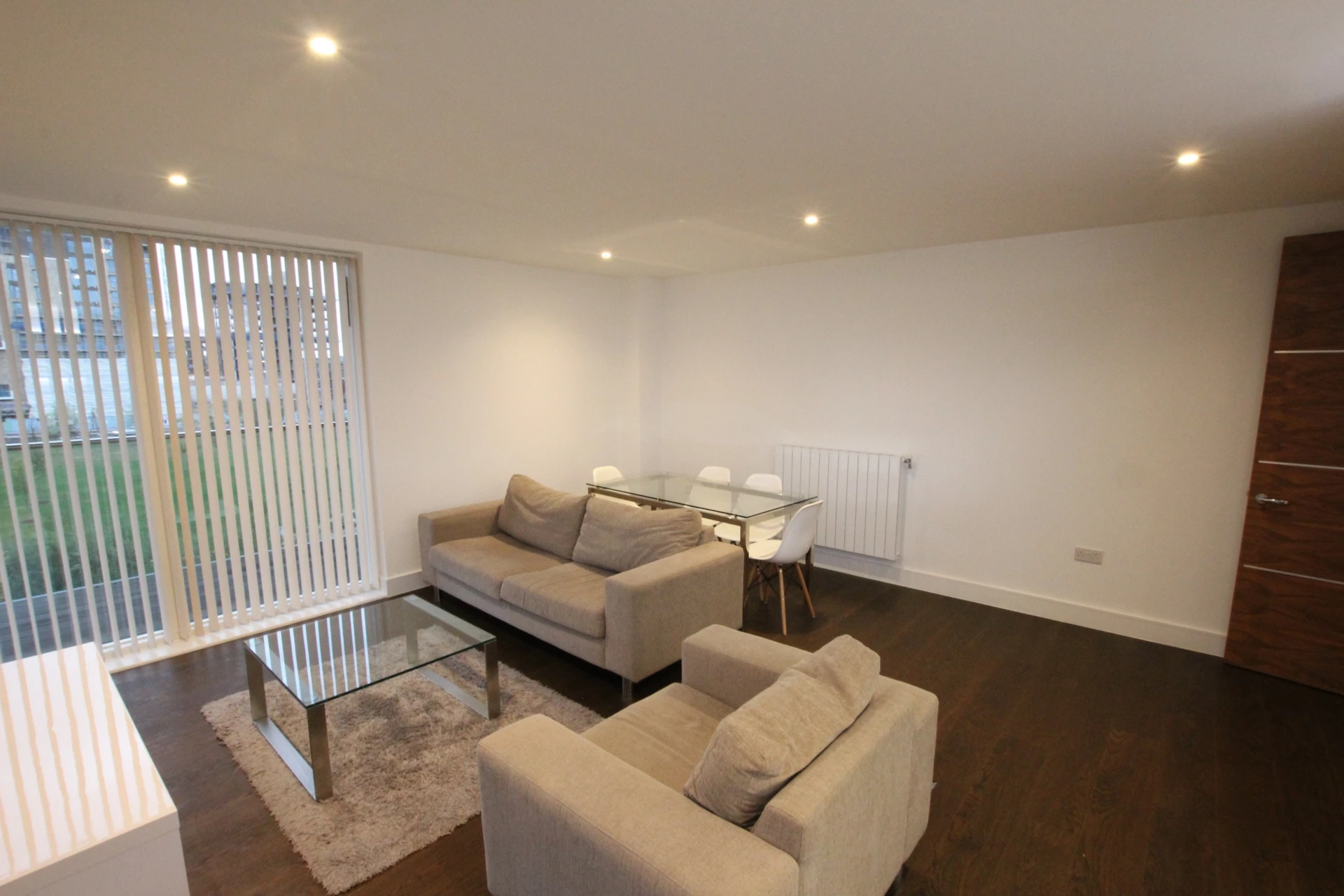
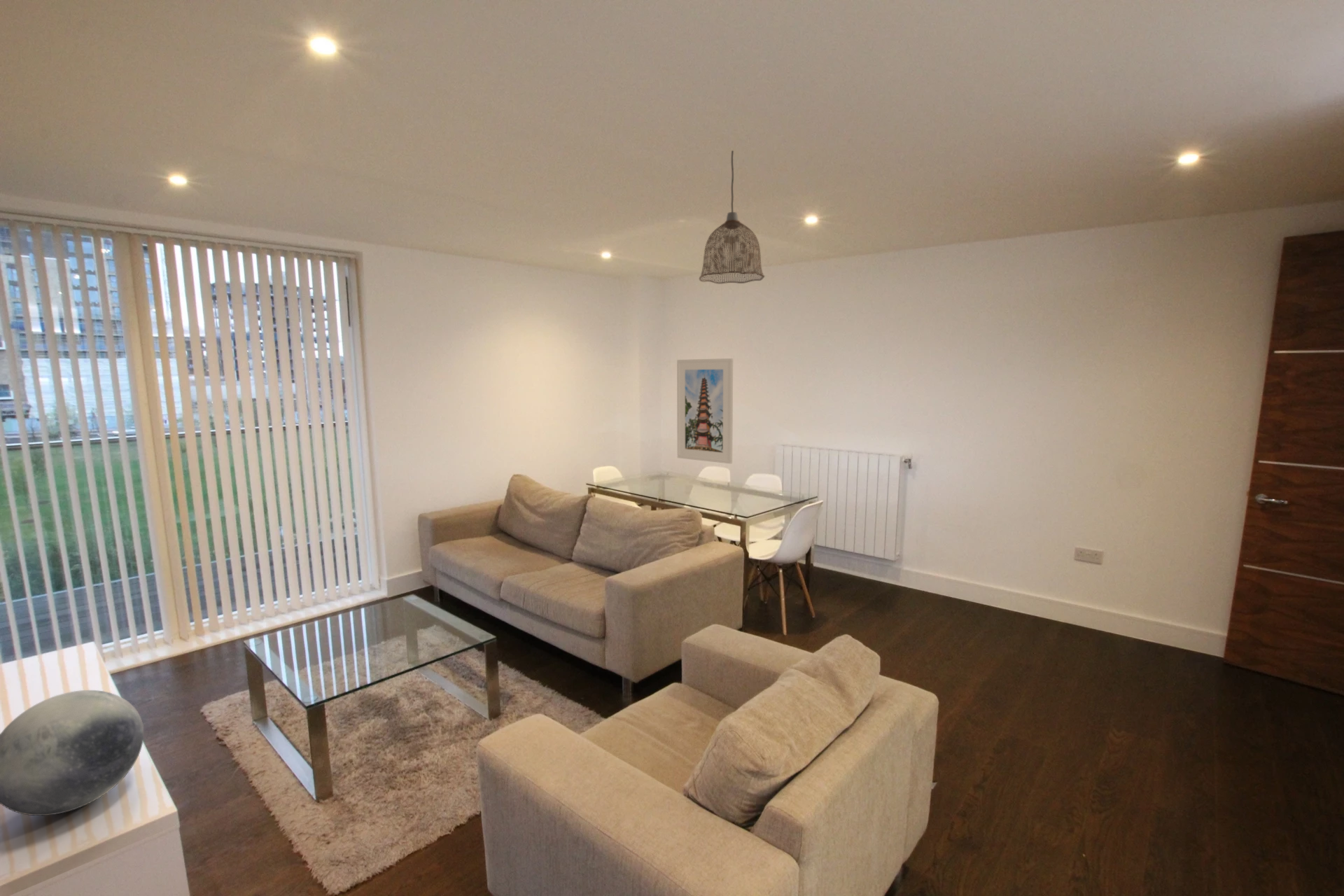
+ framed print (704, 410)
+ pendant lamp (732, 216)
+ decorative orb (69, 750)
